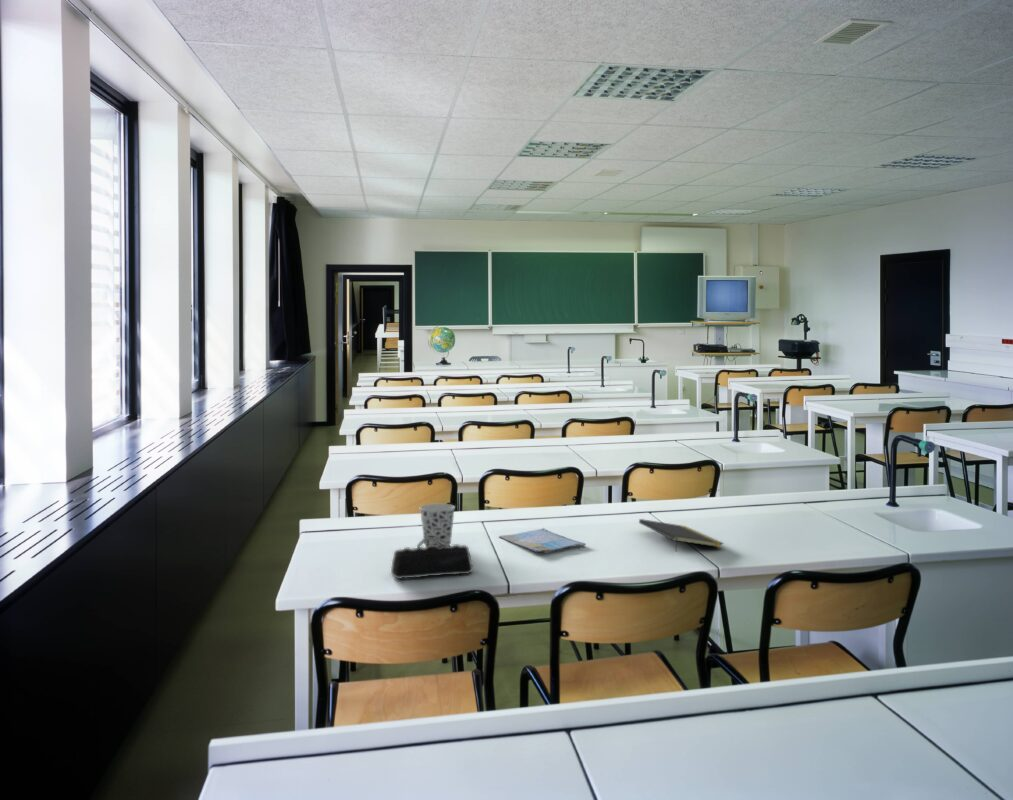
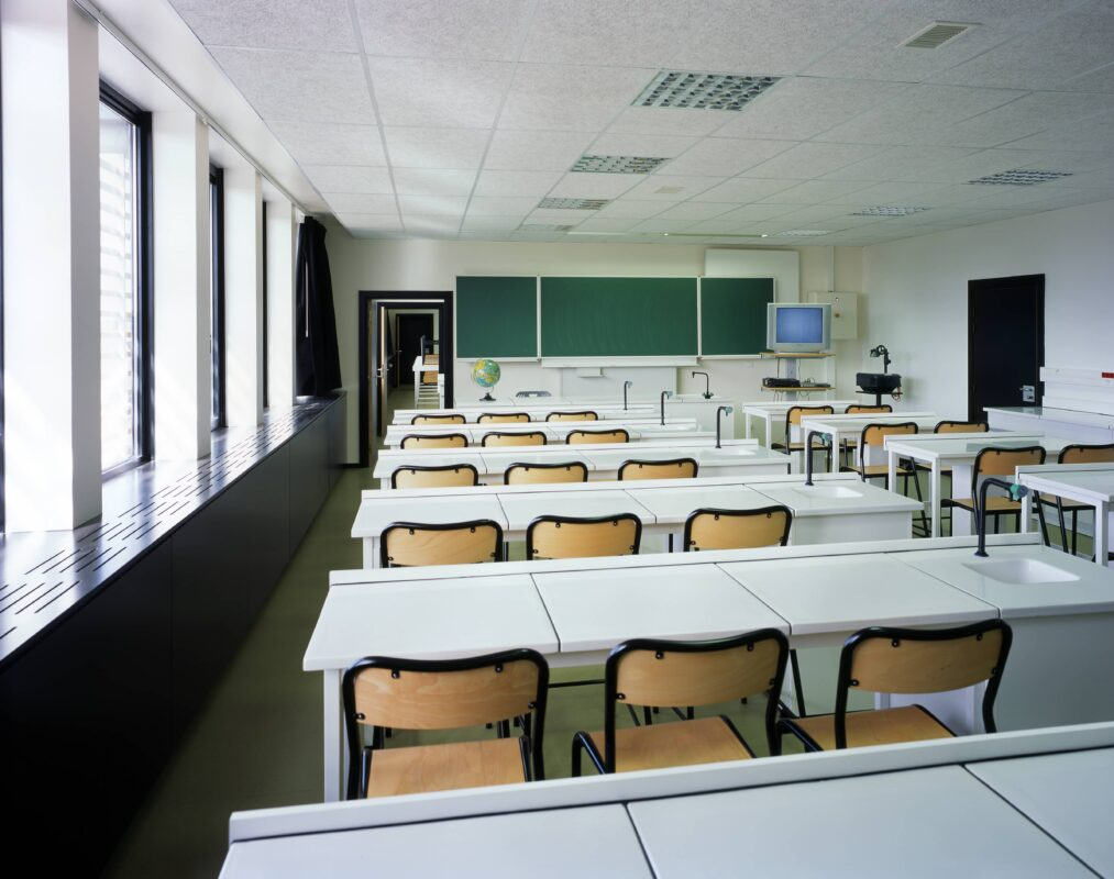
- book (541, 539)
- notepad (679, 532)
- cup (437, 526)
- pencil case (432, 554)
